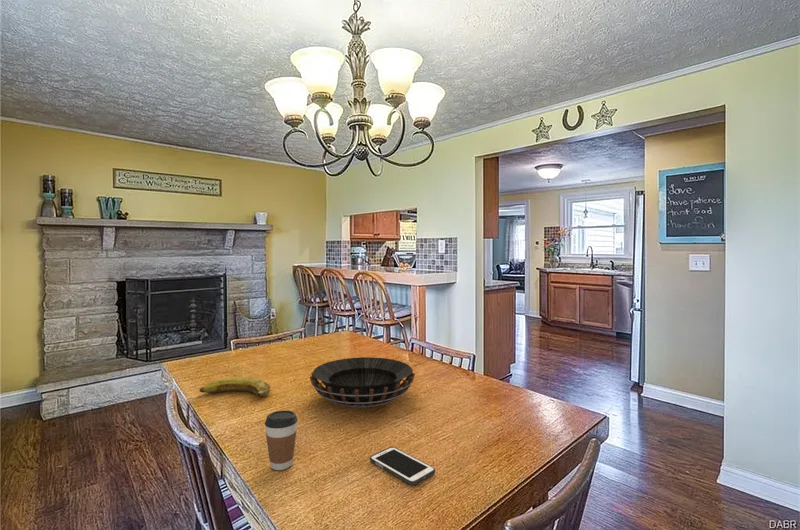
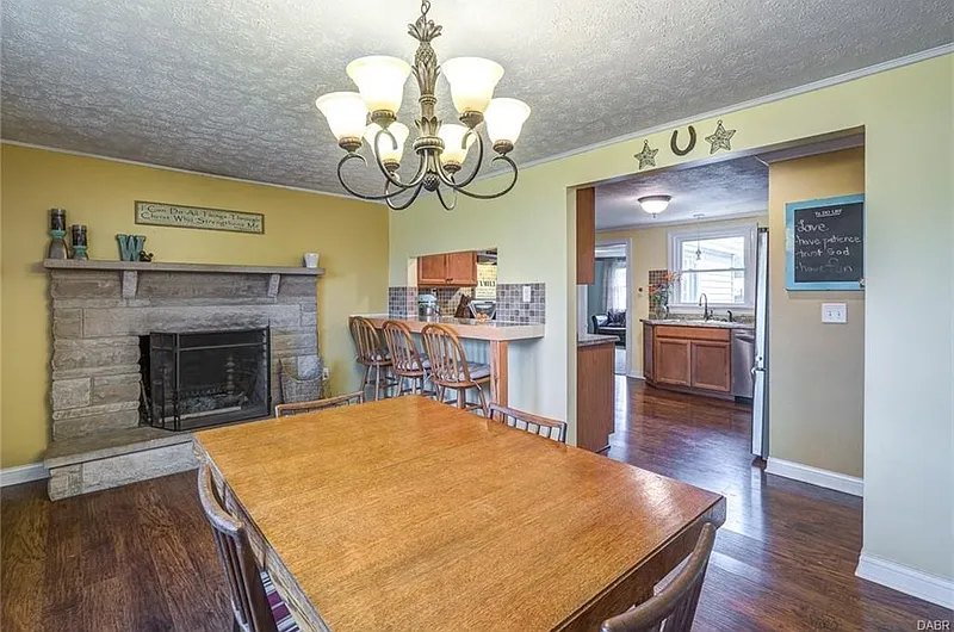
- cell phone (401, 464)
- decorative bowl (362, 384)
- coffee cup (281, 439)
- banana (238, 389)
